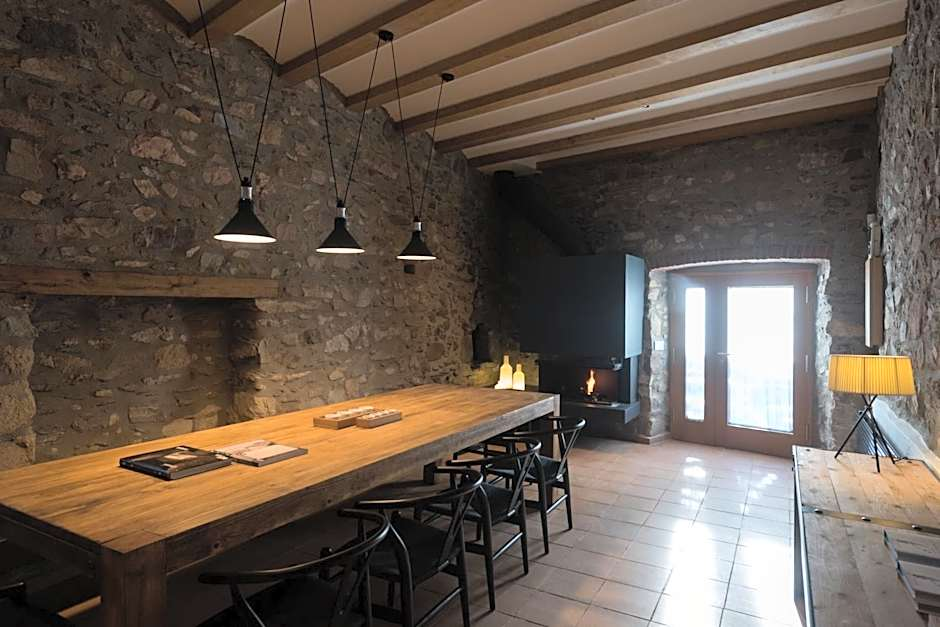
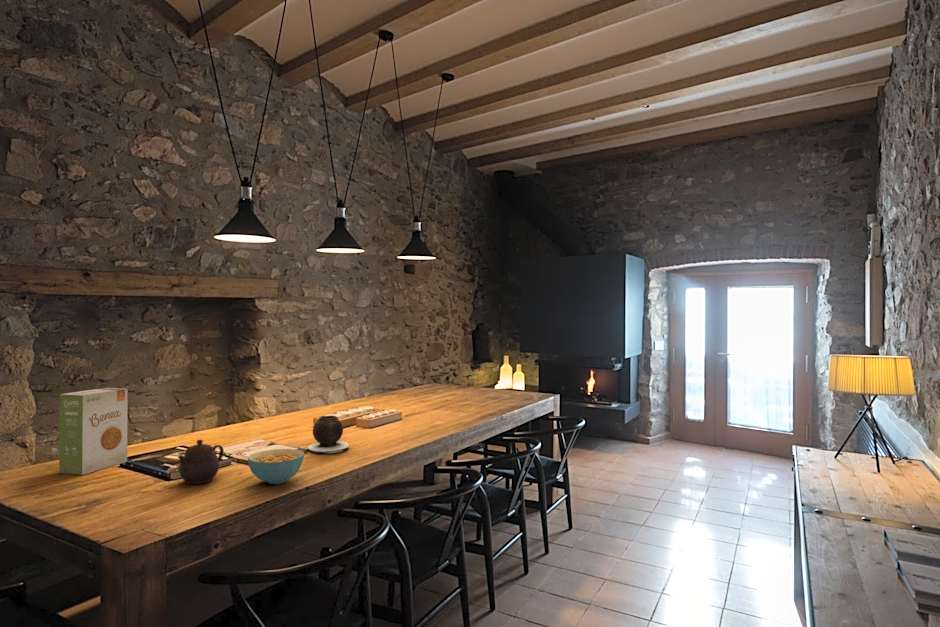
+ teapot (201, 459)
+ cereal bowl (276, 468)
+ vase (328, 432)
+ food box (94, 429)
